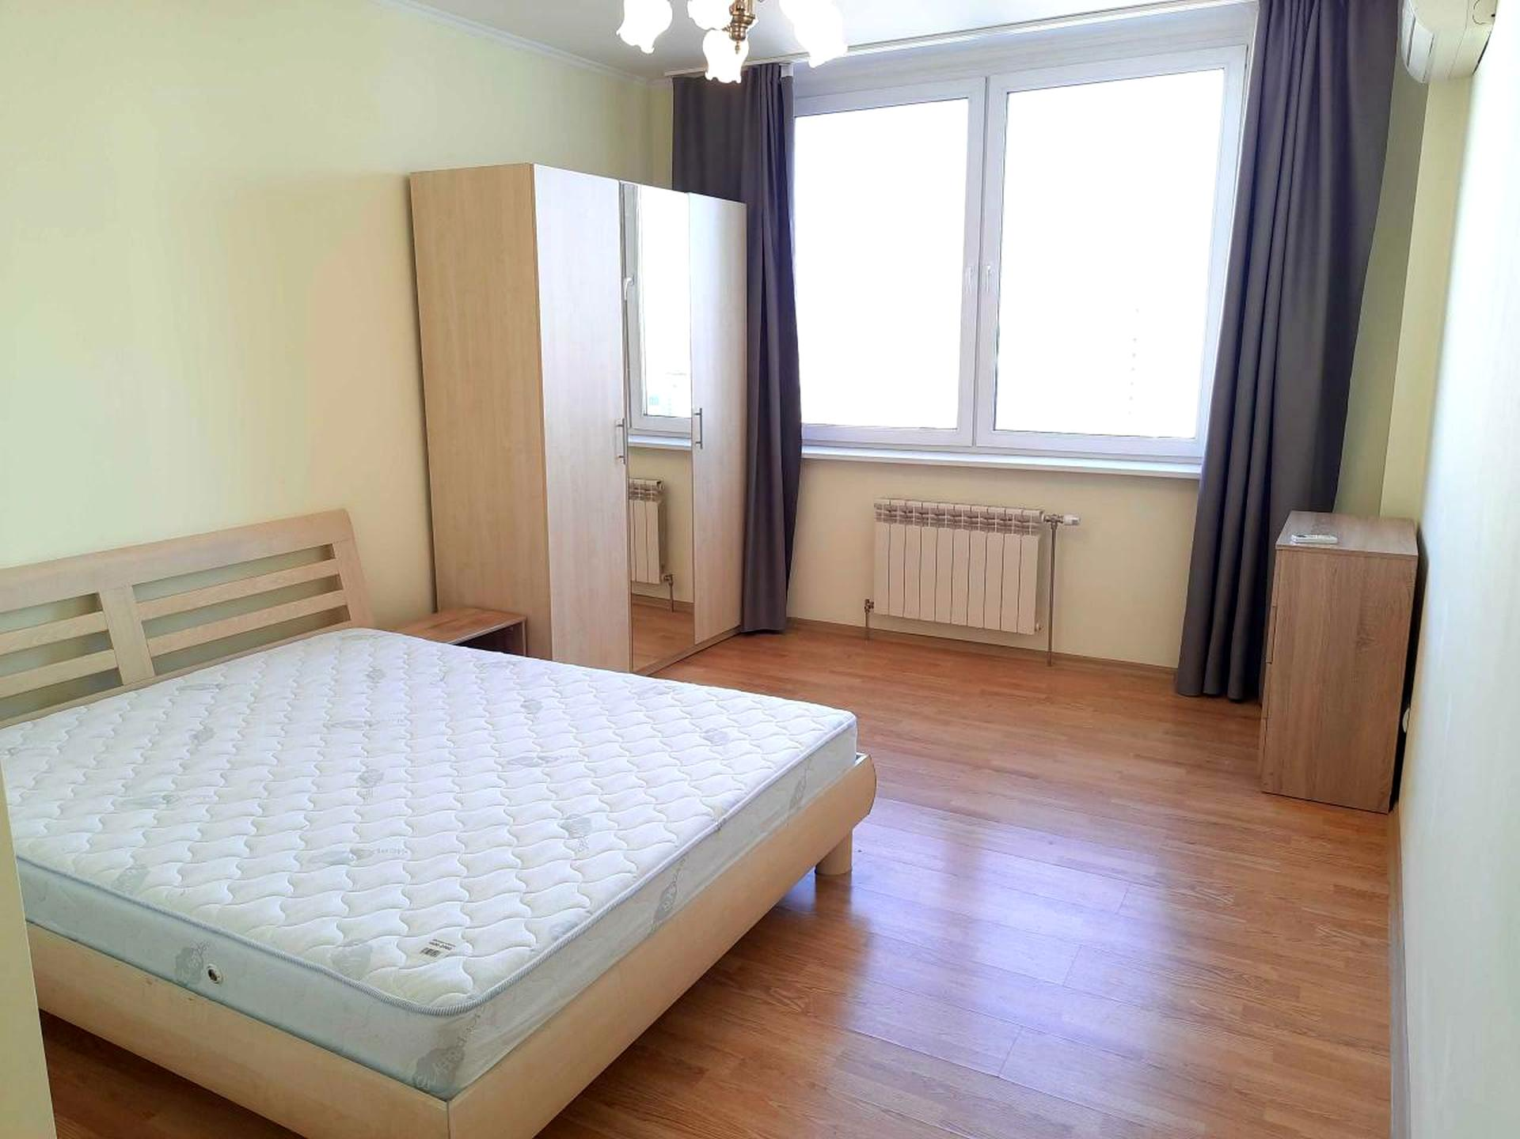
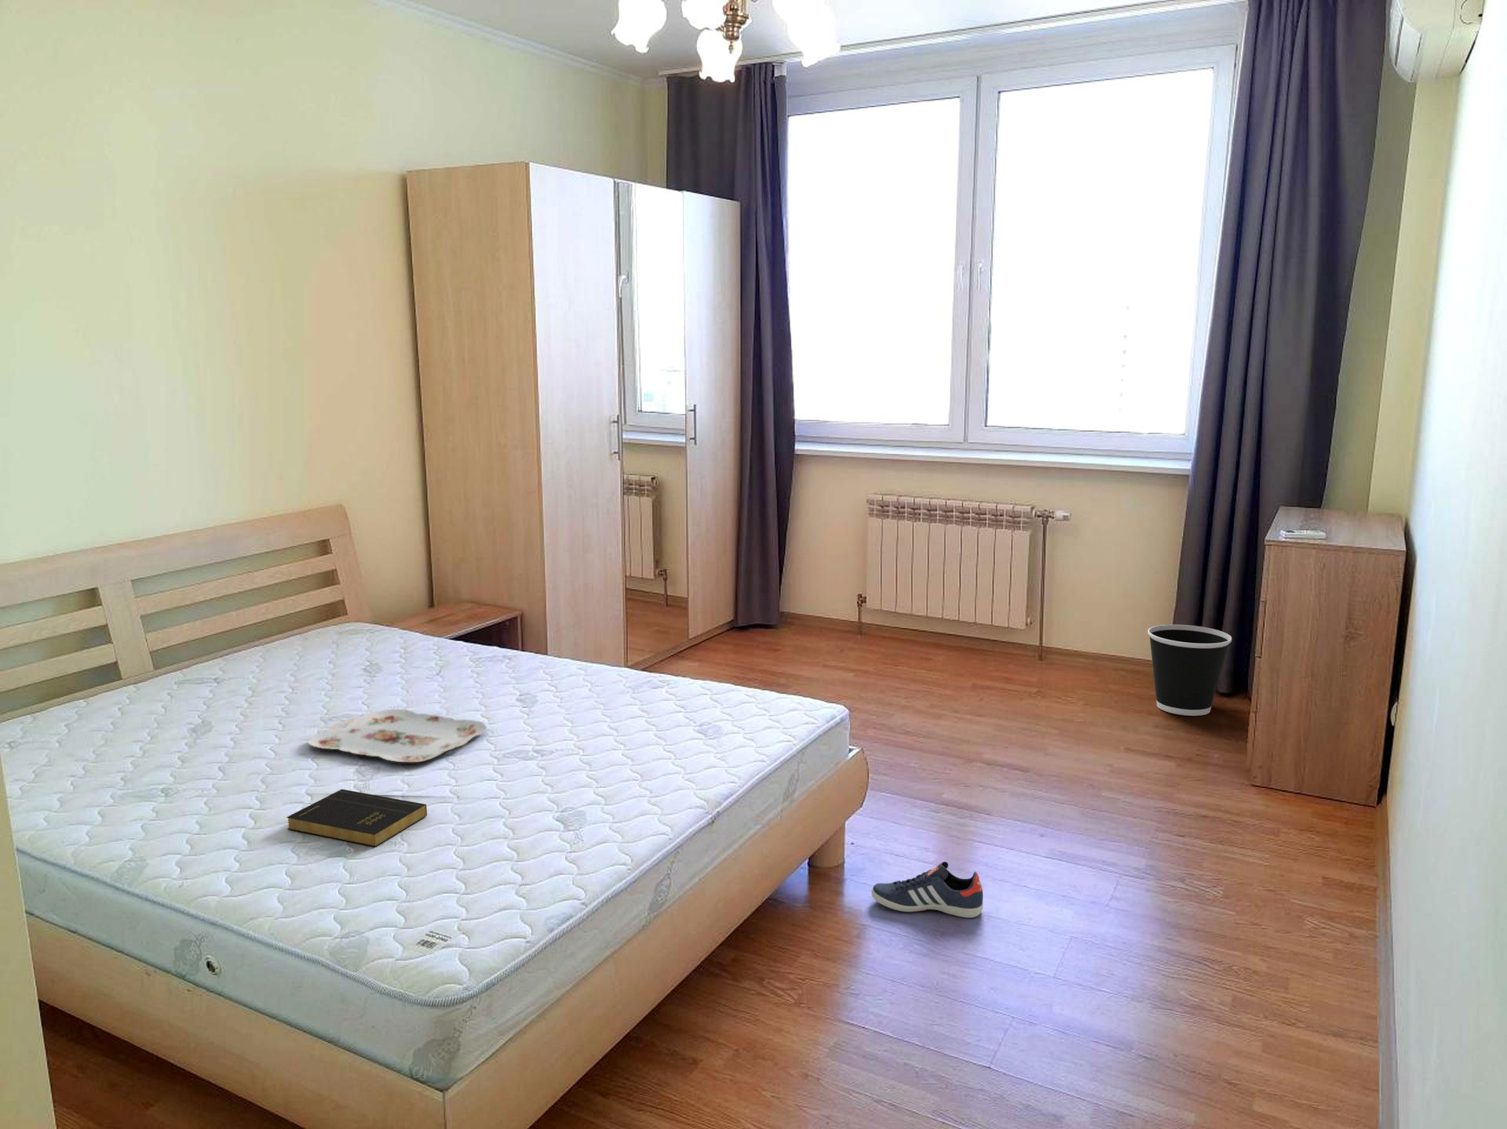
+ sneaker (927, 884)
+ book (355, 816)
+ serving tray (399, 735)
+ wastebasket (1185, 670)
